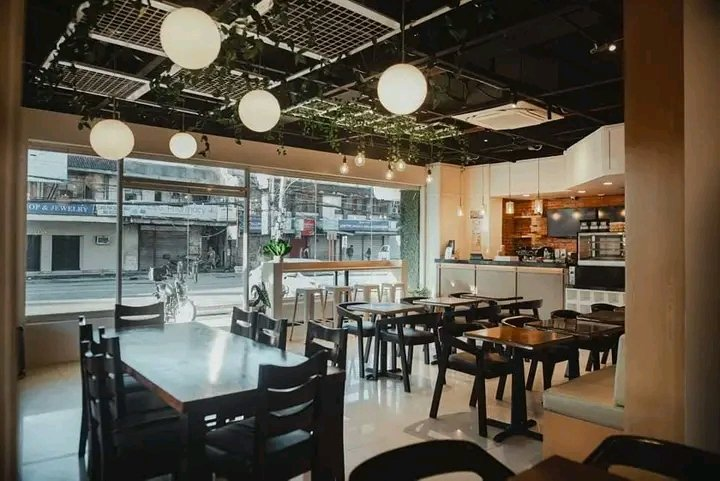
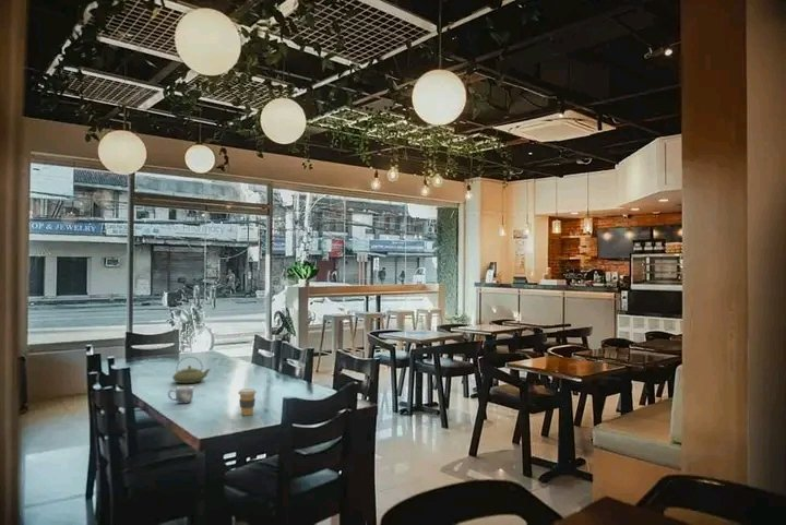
+ coffee cup (247, 402)
+ mug (180, 395)
+ teapot (191, 369)
